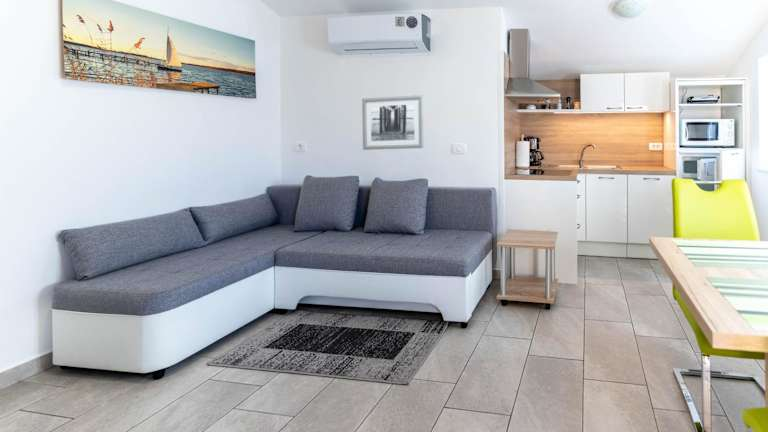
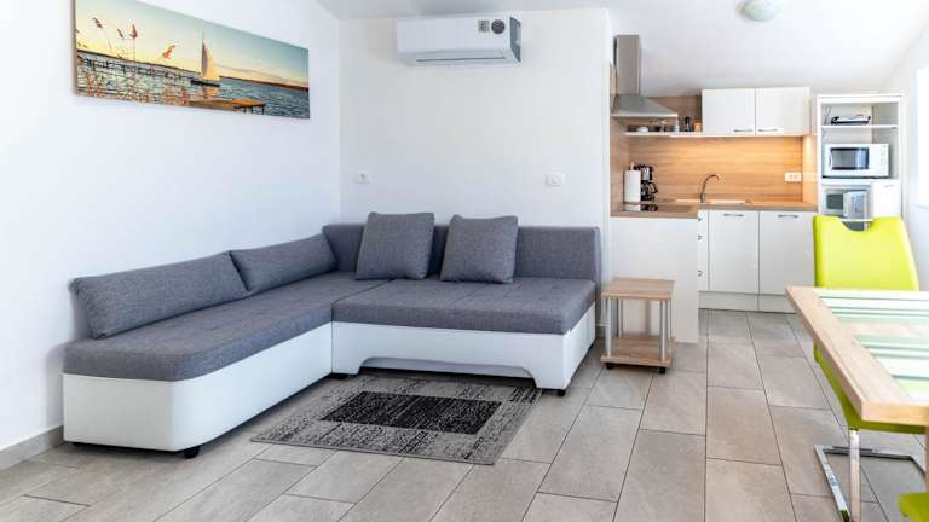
- wall art (392, 123)
